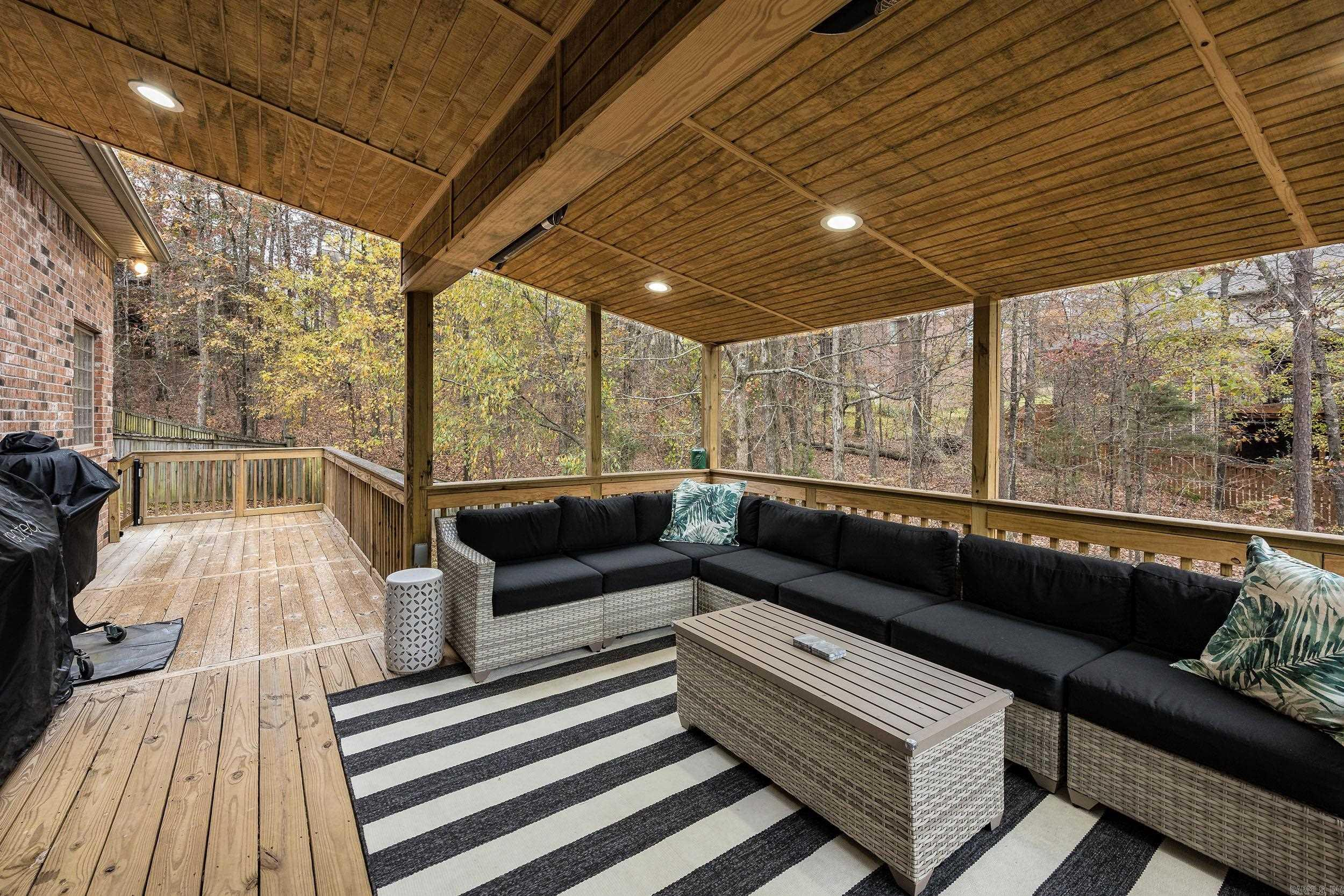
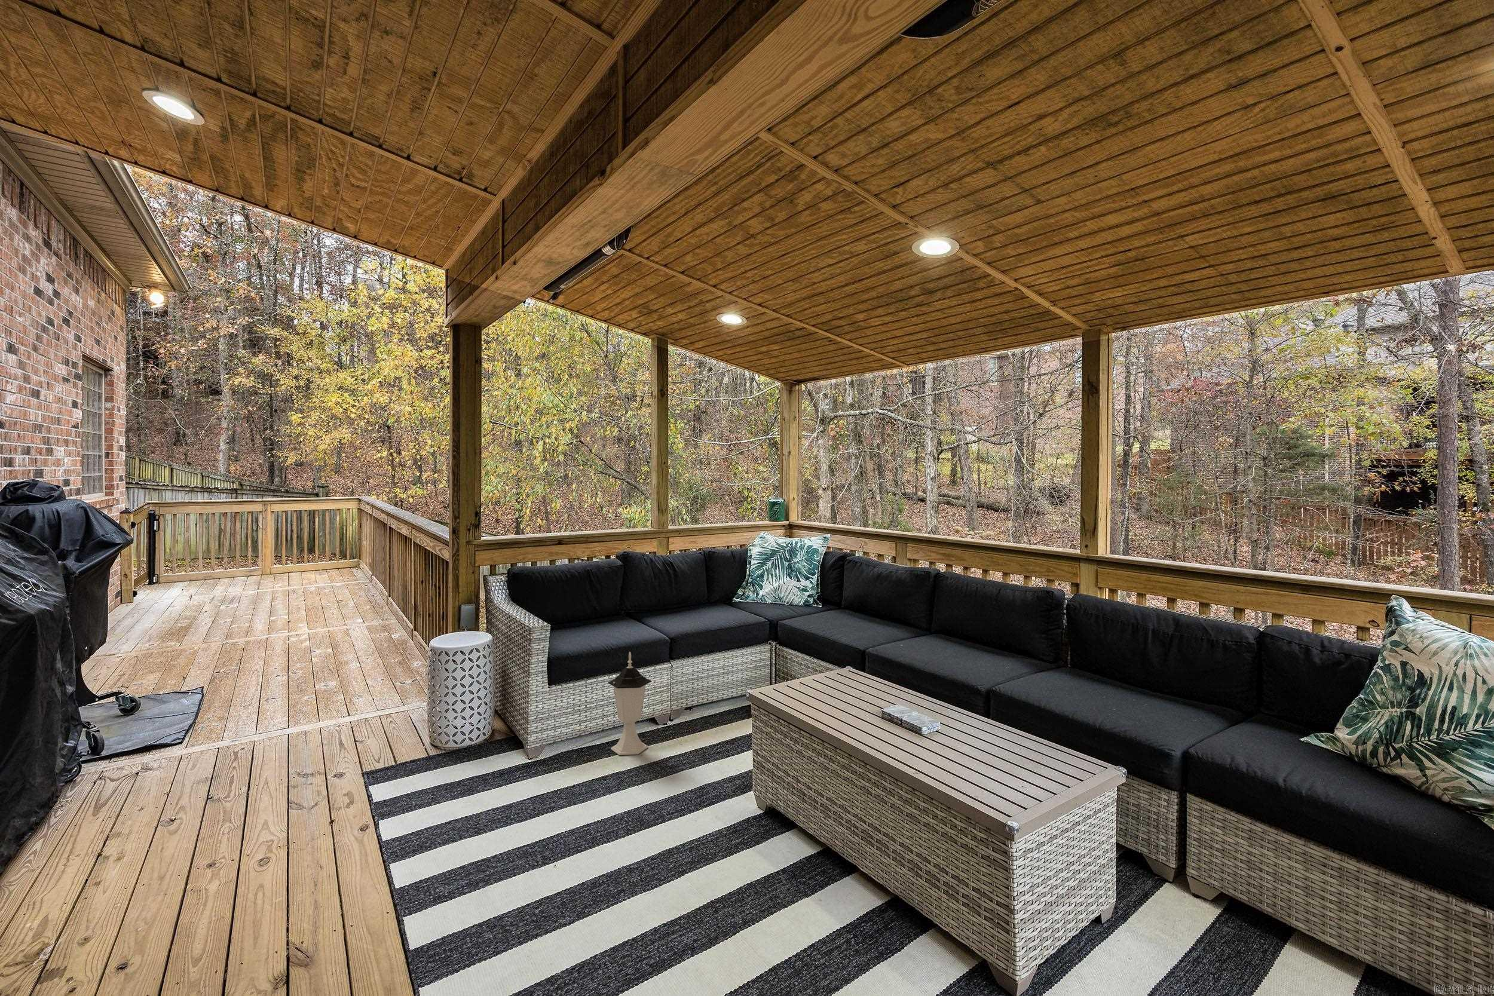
+ lantern (629, 699)
